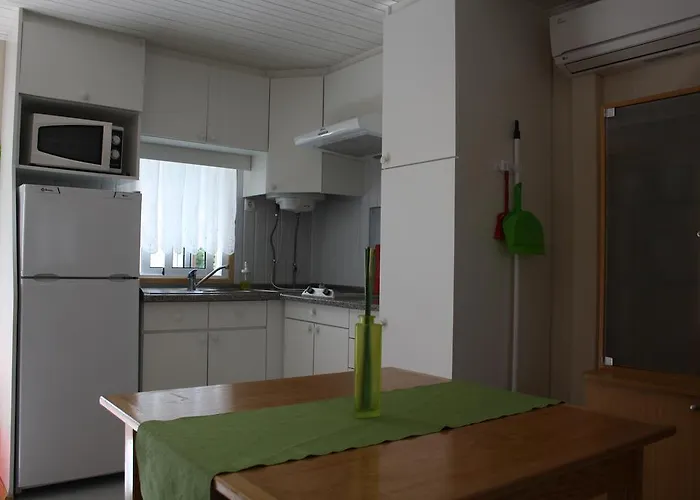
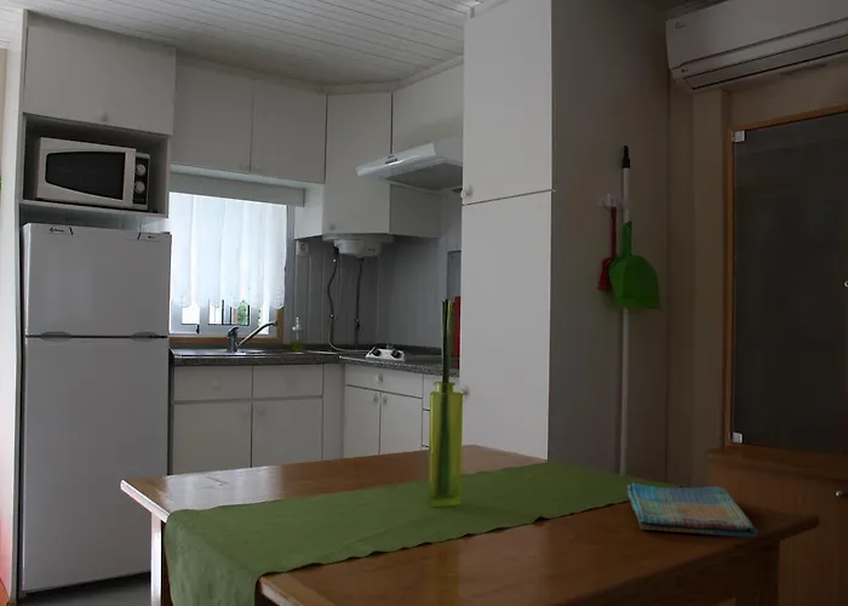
+ dish towel (686, 507)
